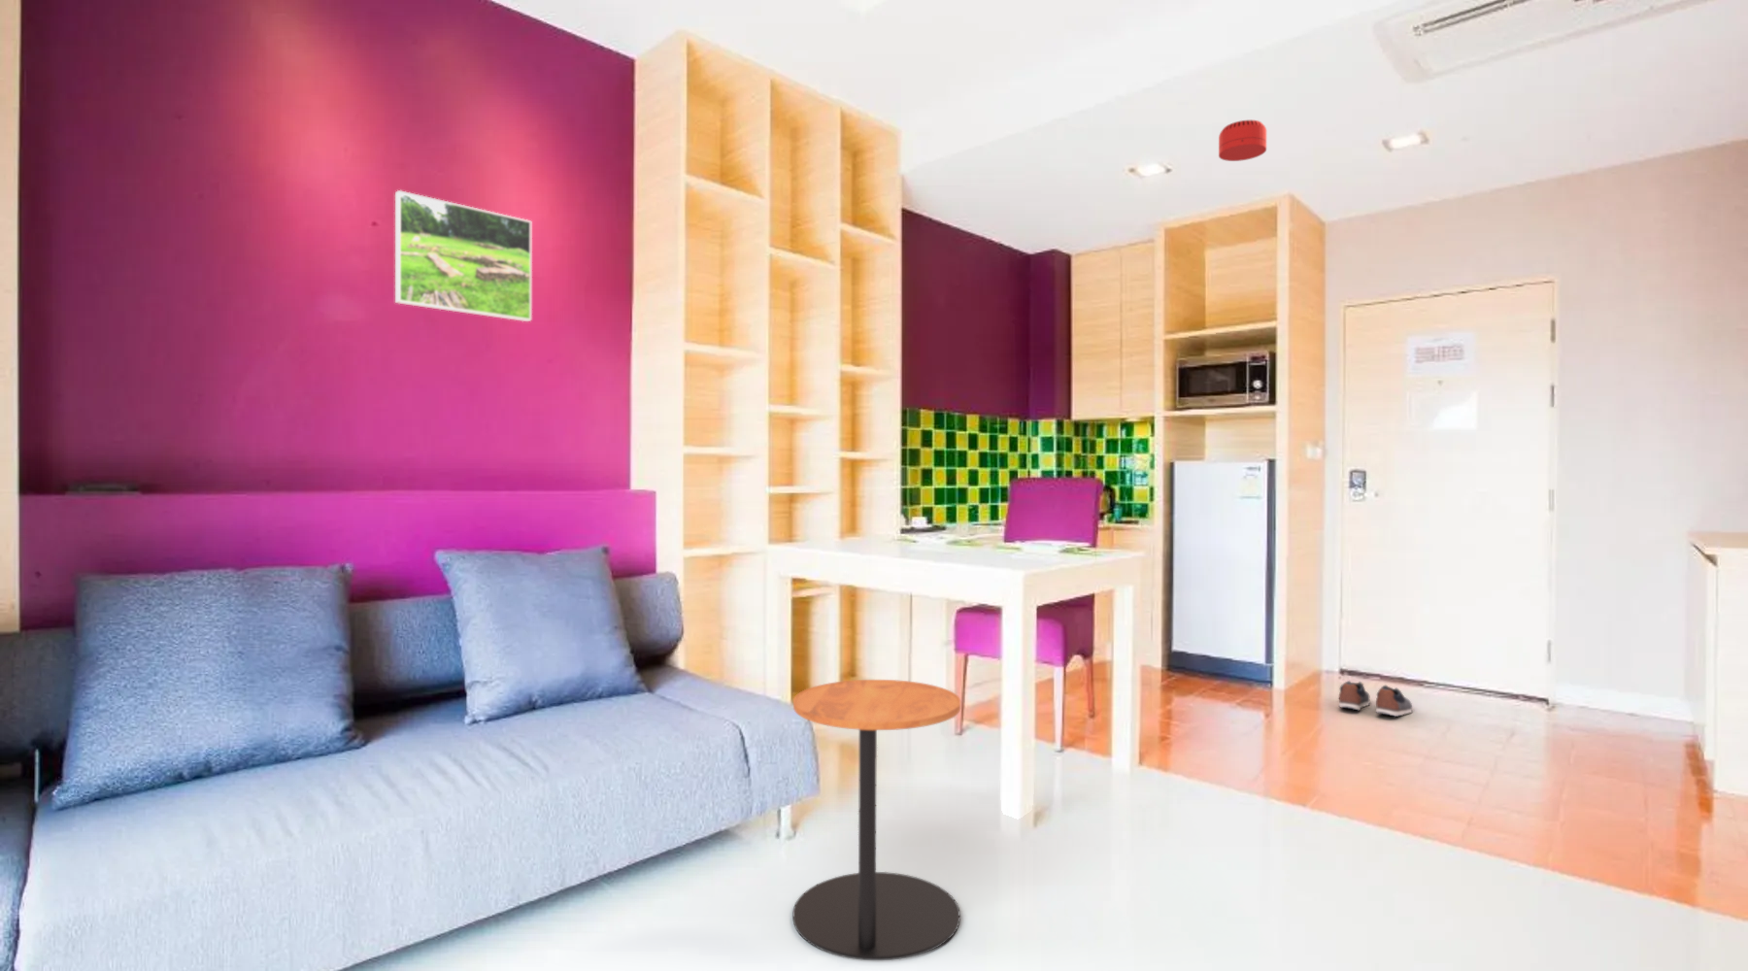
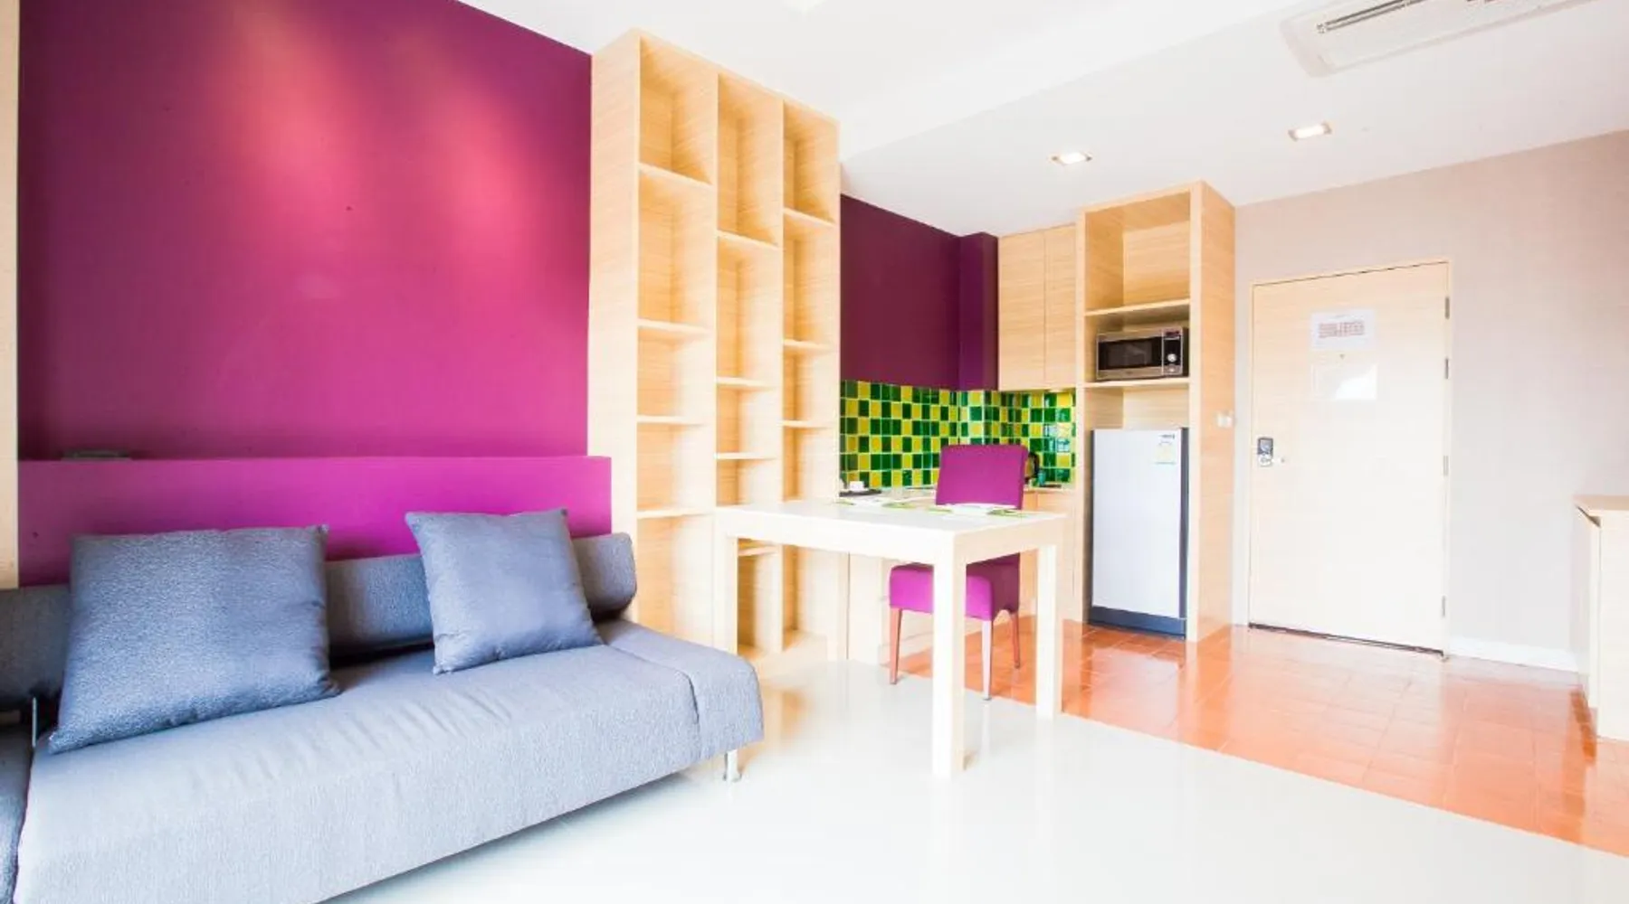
- shoe (1377, 695)
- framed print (466, 259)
- side table (875, 806)
- smoke detector (1242, 140)
